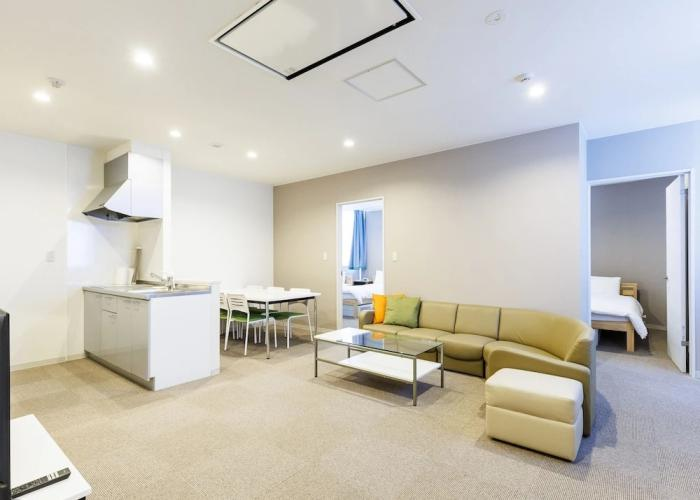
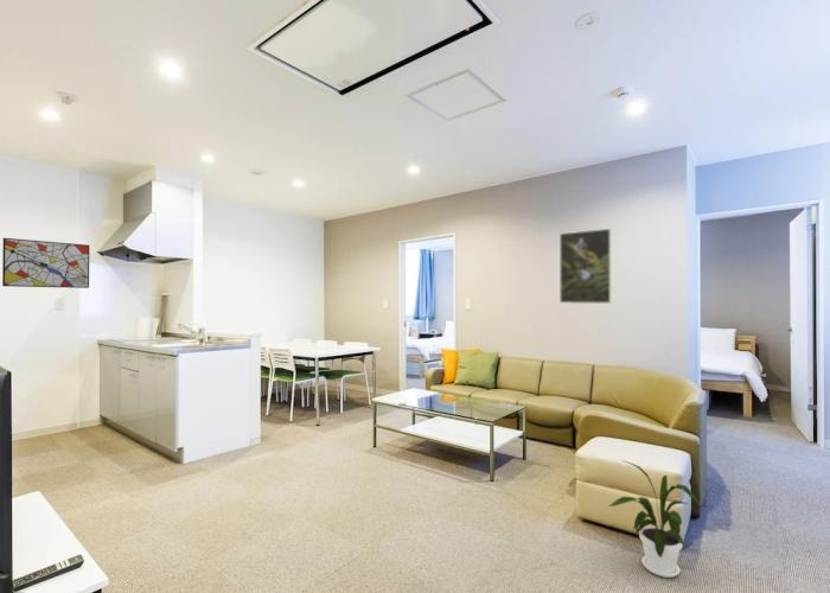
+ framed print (585, 267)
+ house plant (656, 519)
+ wall art (49, 263)
